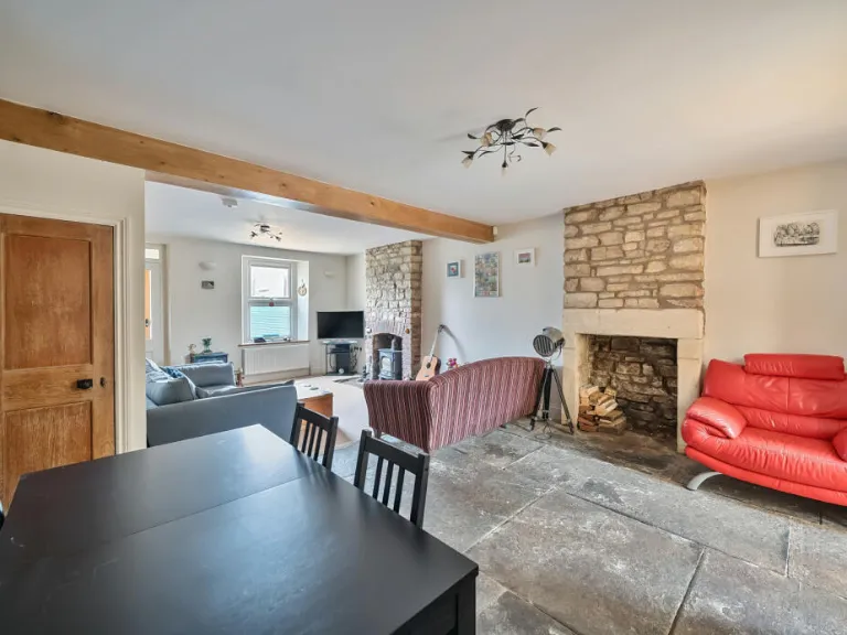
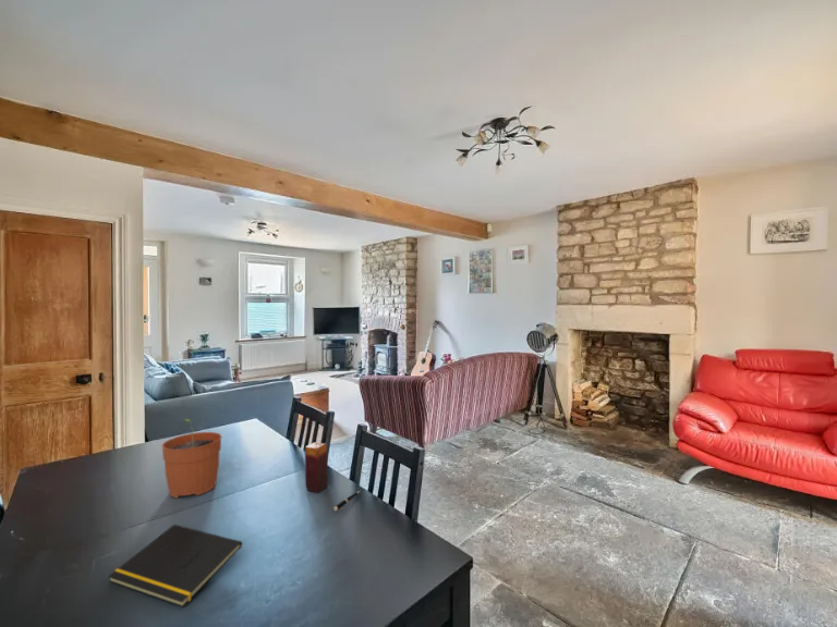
+ pen (348, 499)
+ notepad (178, 561)
+ plant pot (193, 452)
+ candle (316, 466)
